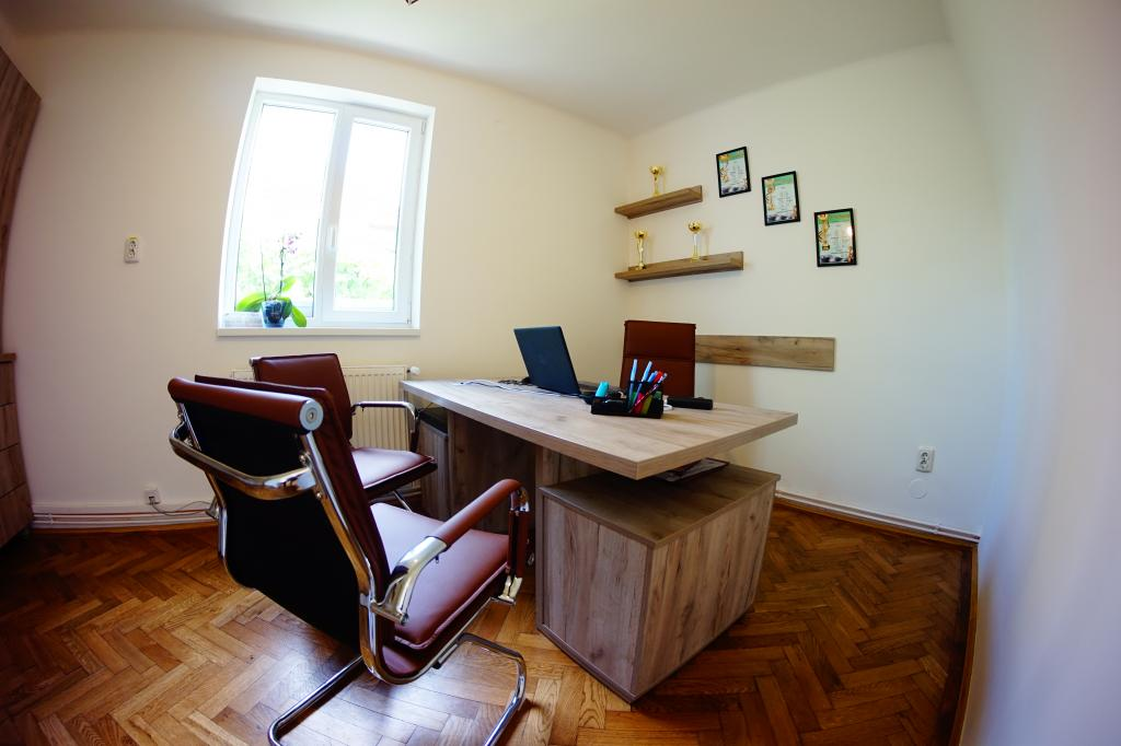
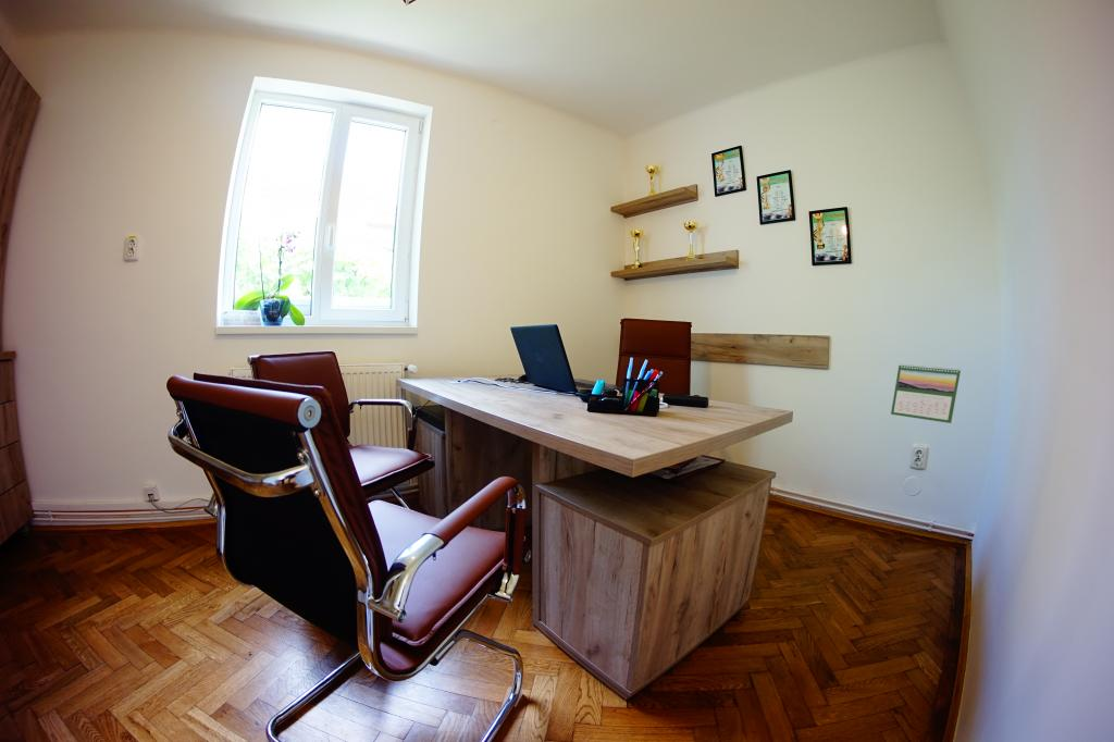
+ calendar (924, 392)
